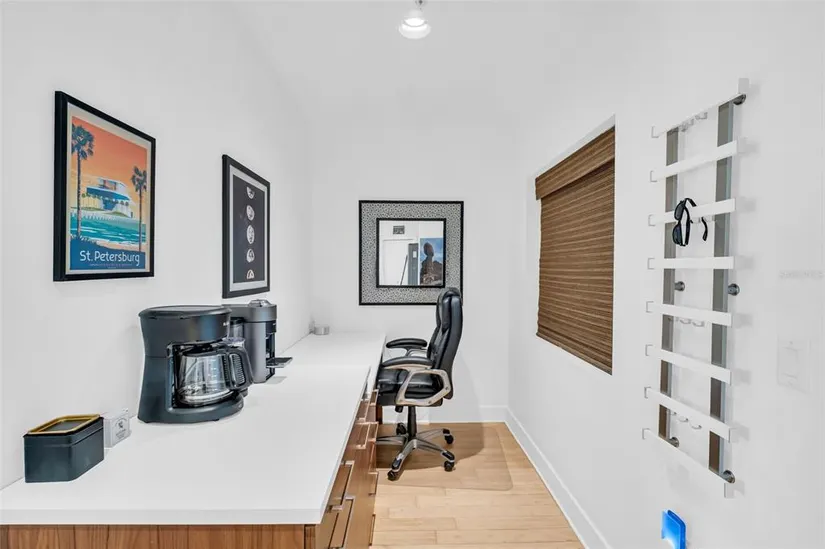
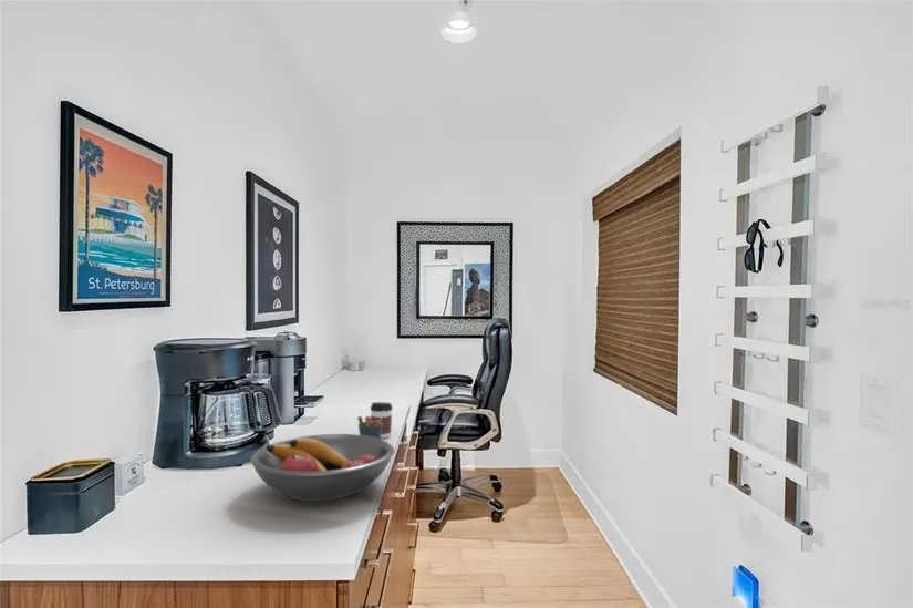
+ coffee cup (382, 419)
+ pen holder (370, 430)
+ fruit bowl (324, 465)
